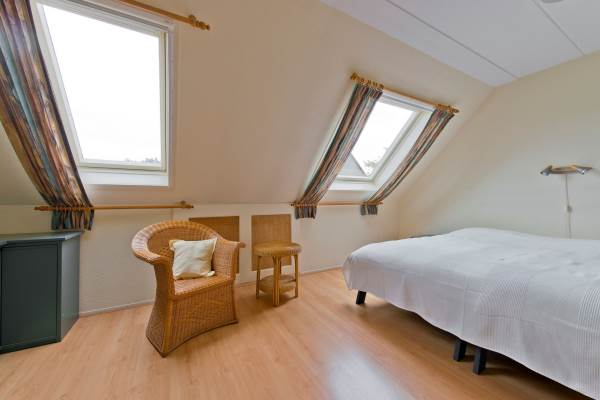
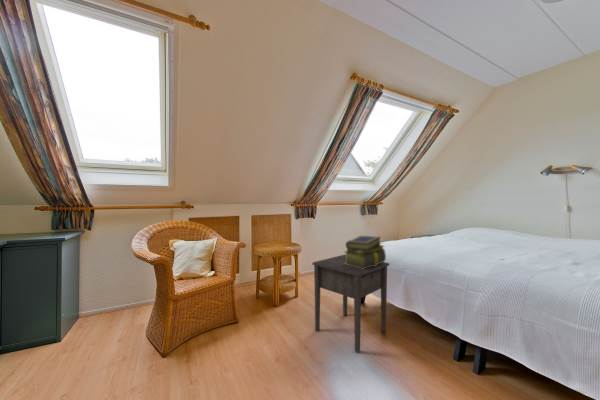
+ nightstand (350, 296)
+ stack of books (364, 250)
